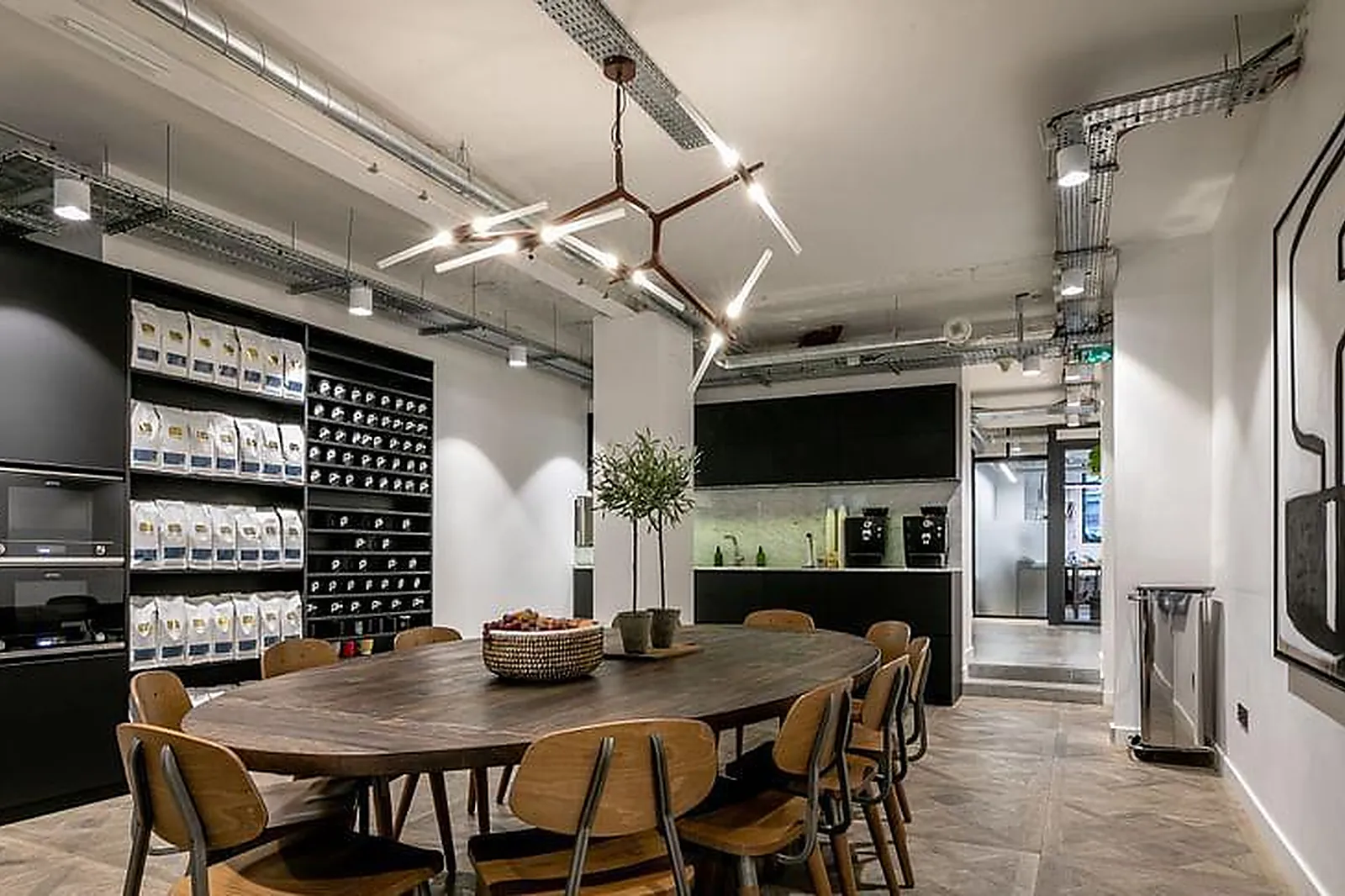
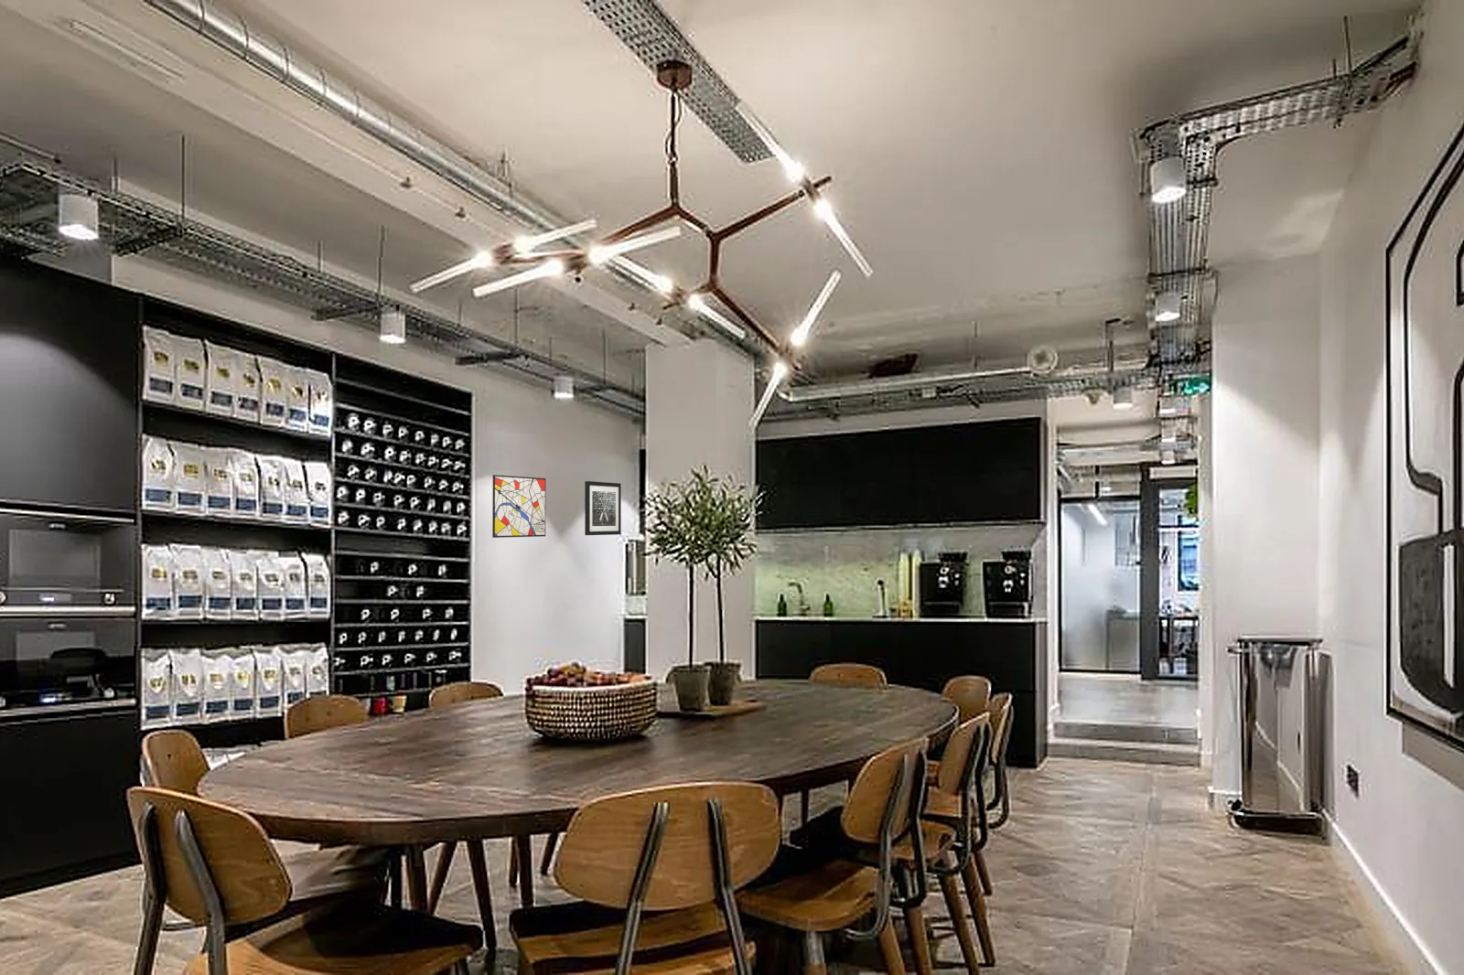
+ wall art (519, 507)
+ wall art (603, 508)
